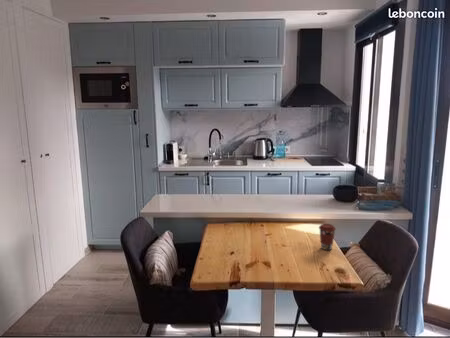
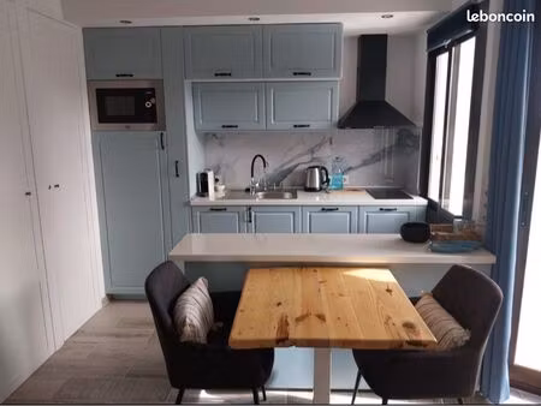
- coffee cup (326, 236)
